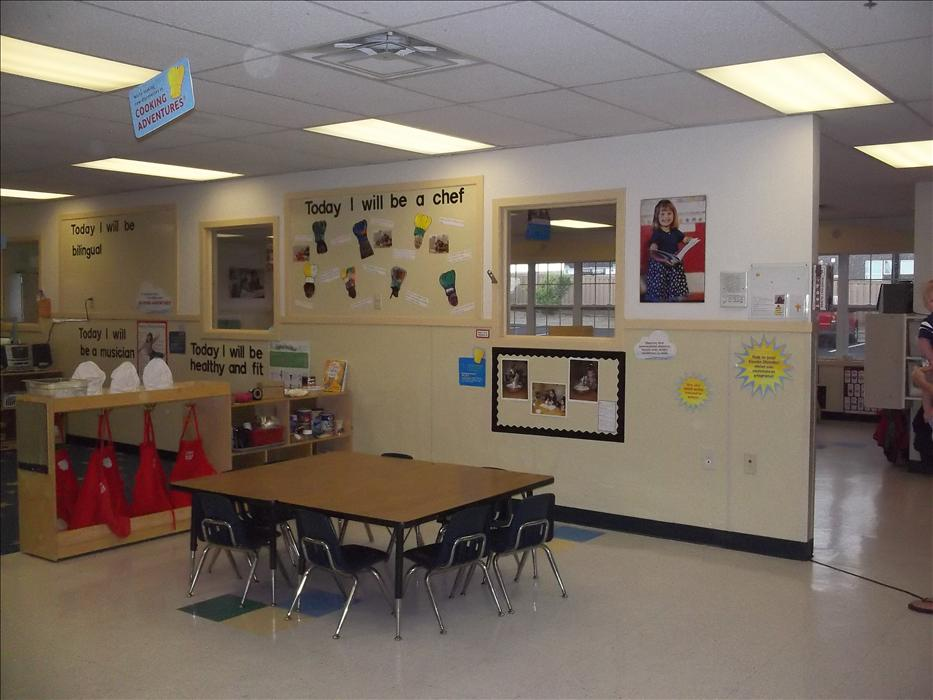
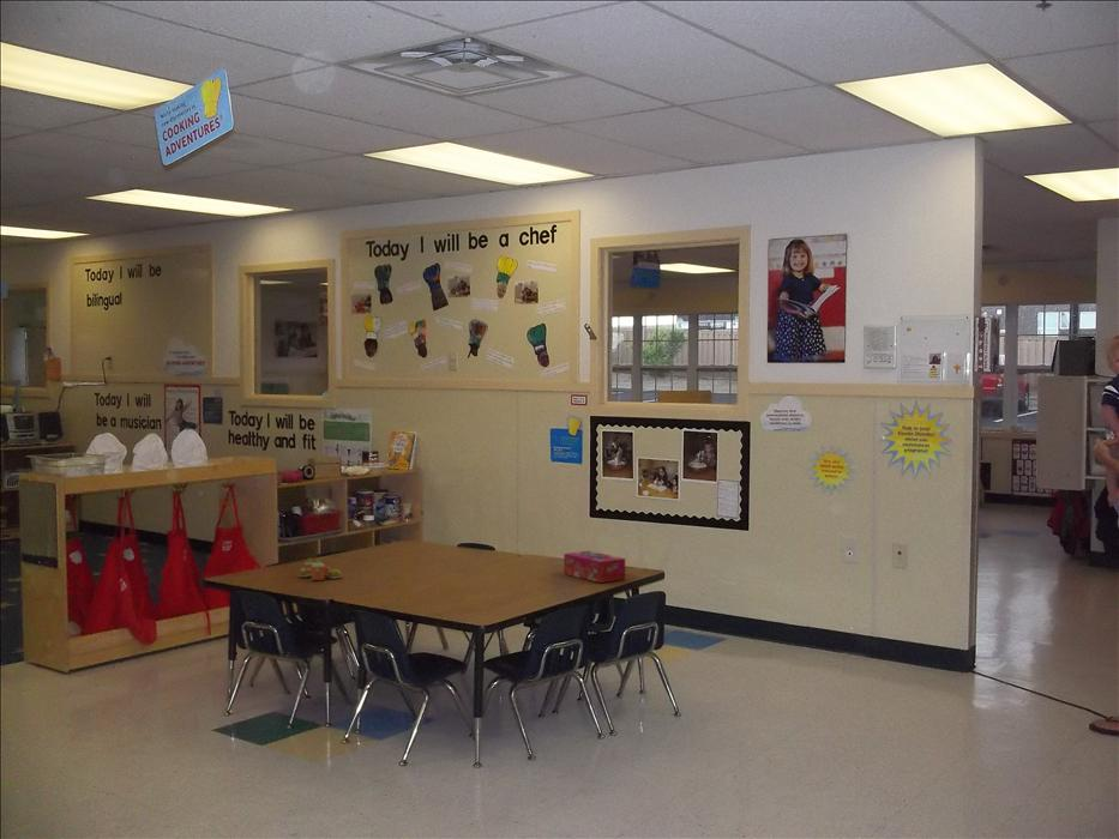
+ toy tea set (317, 567)
+ tissue box (594, 566)
